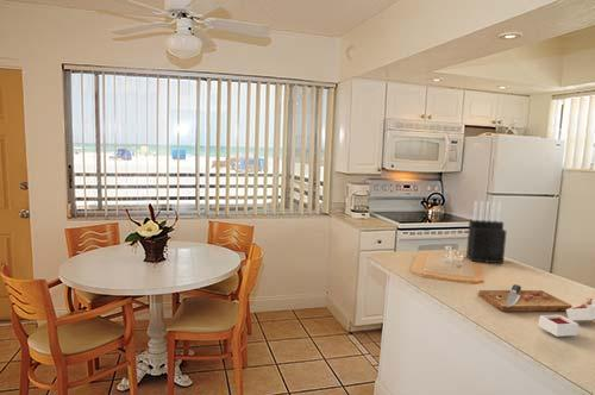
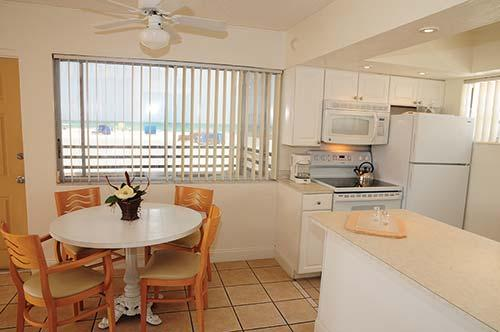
- knife block (487, 231)
- cutting board (541, 297)
